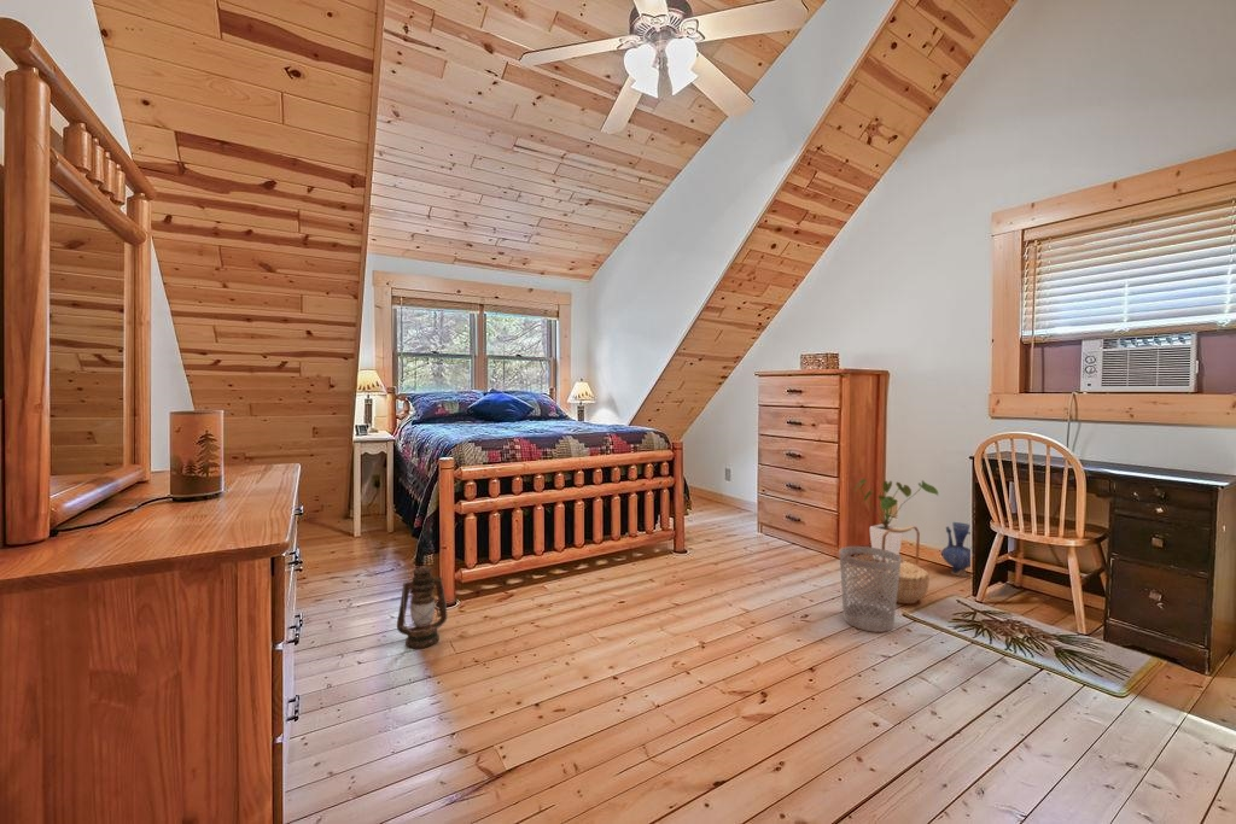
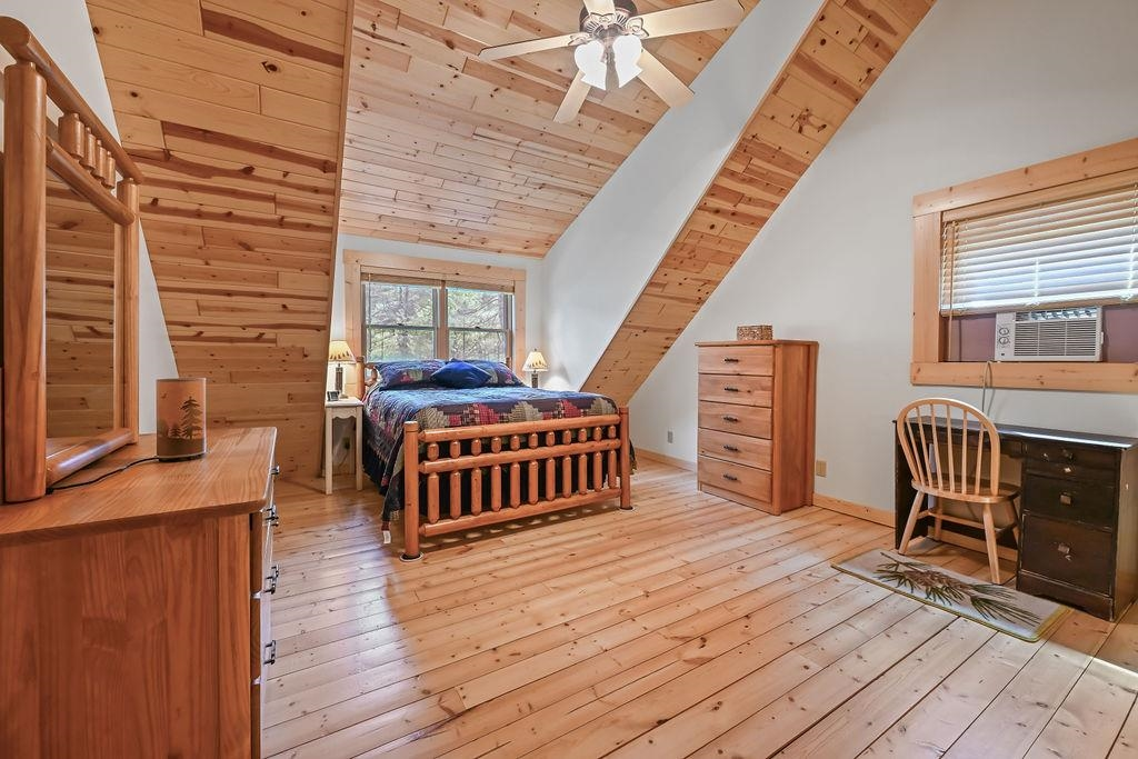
- vase (958, 548)
- basket (900, 561)
- lantern (422, 604)
- house plant (891, 519)
- wastebasket (868, 589)
